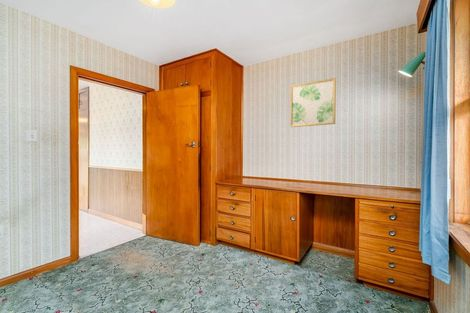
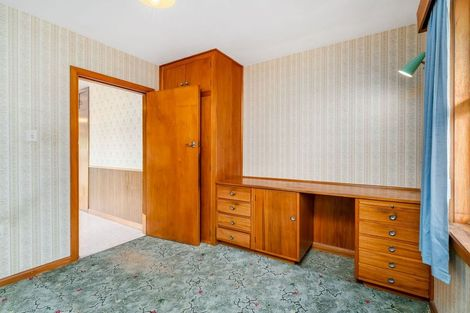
- wall art (312, 104)
